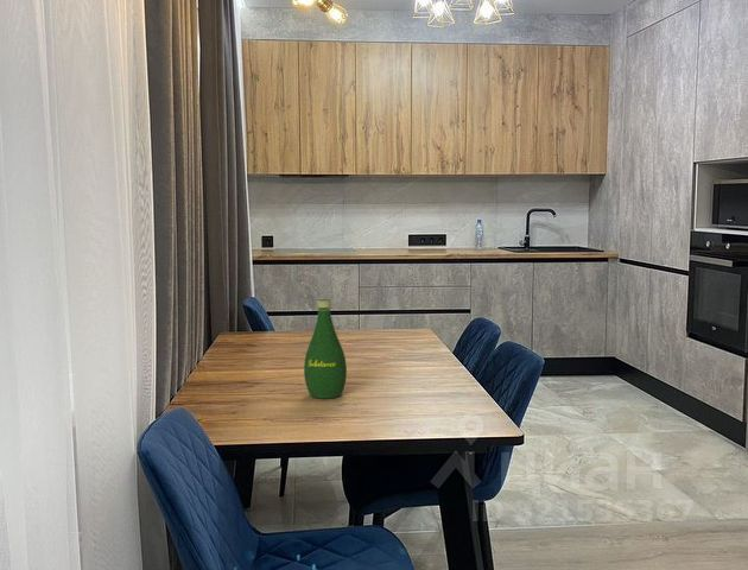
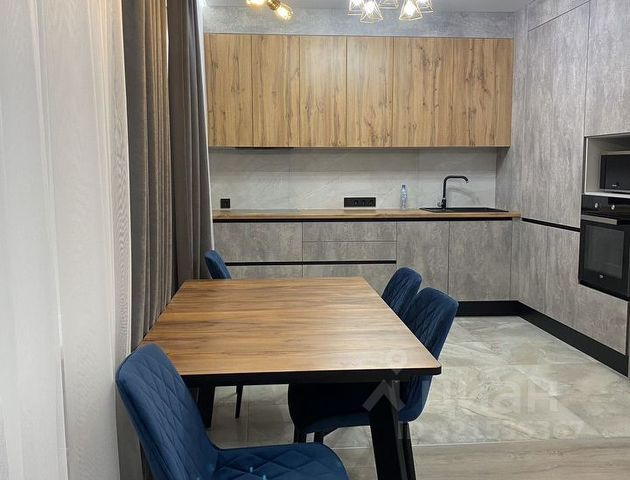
- bottle (324, 347)
